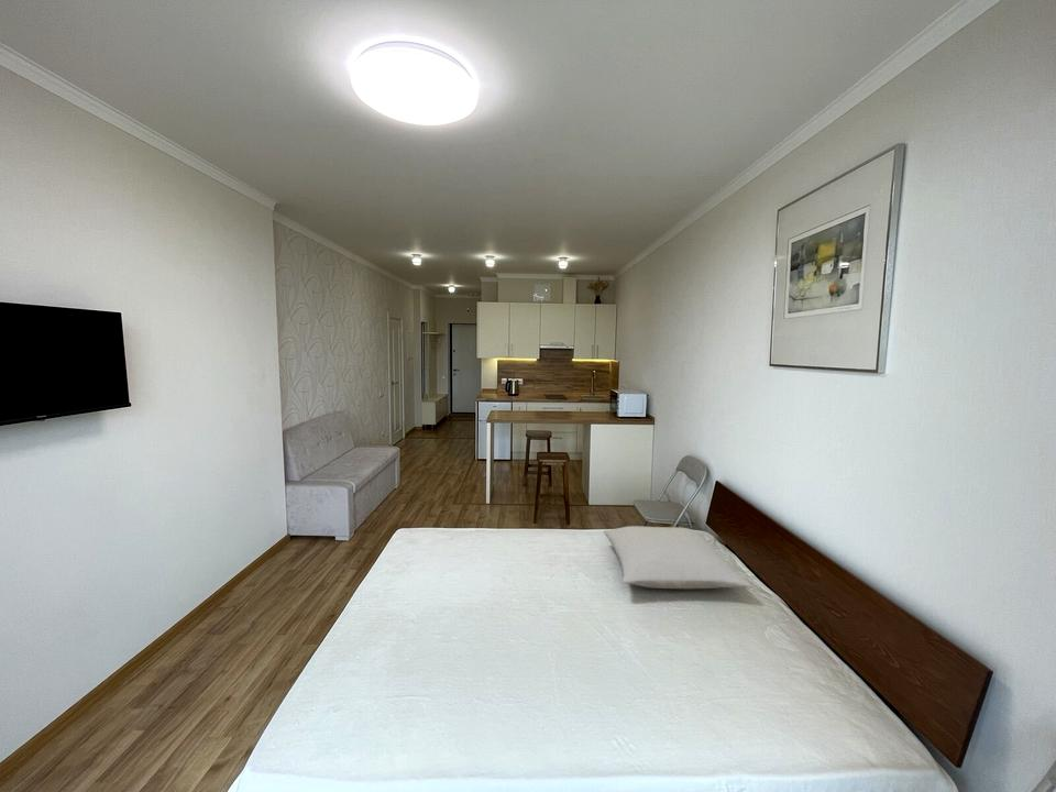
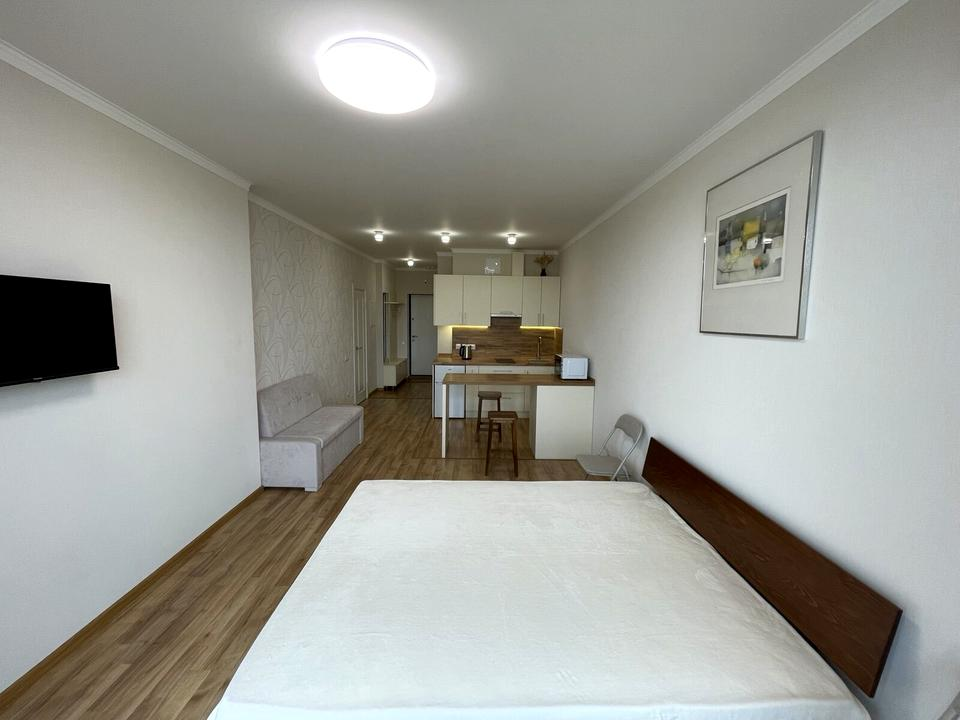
- pillow (668, 554)
